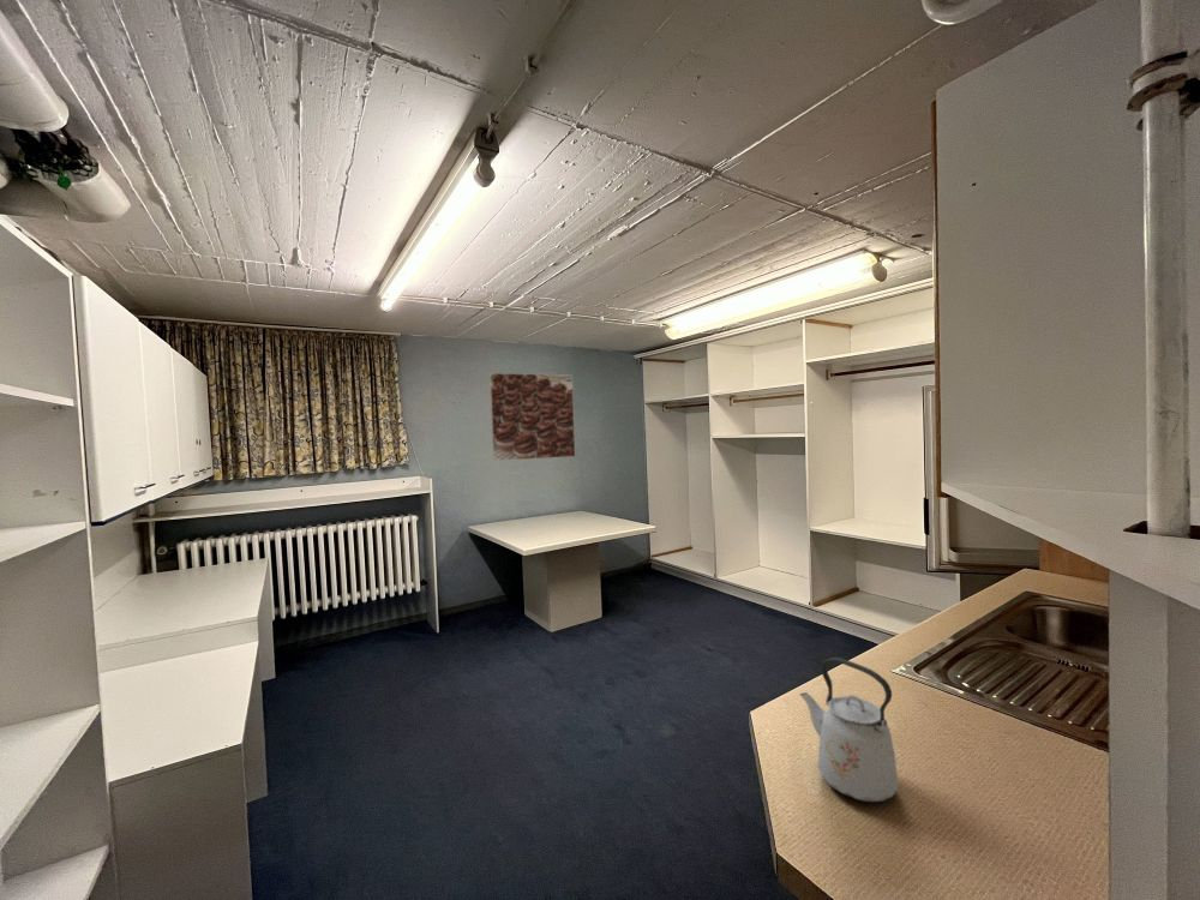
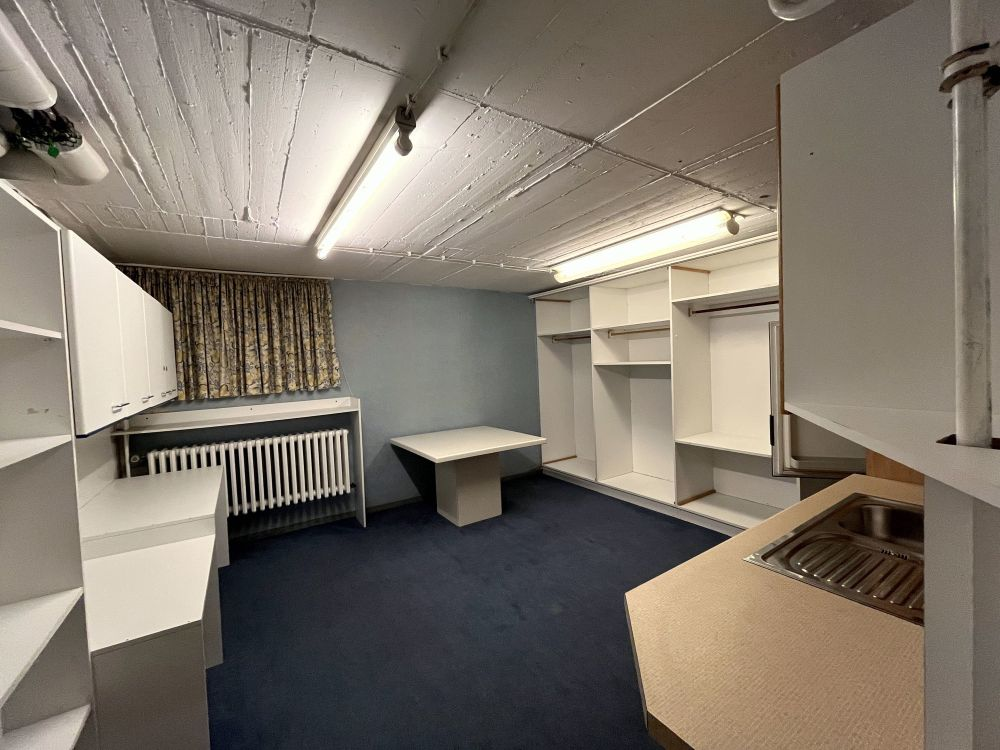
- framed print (533, 416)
- kettle (842, 716)
